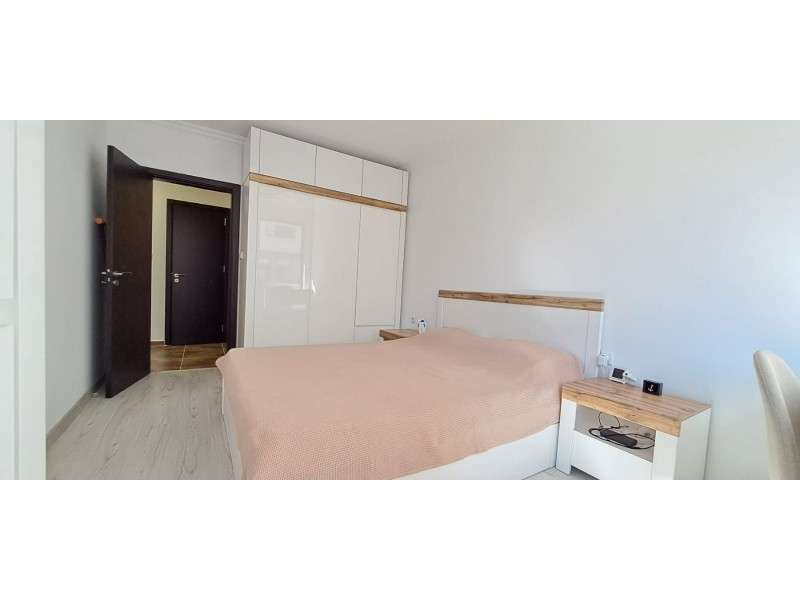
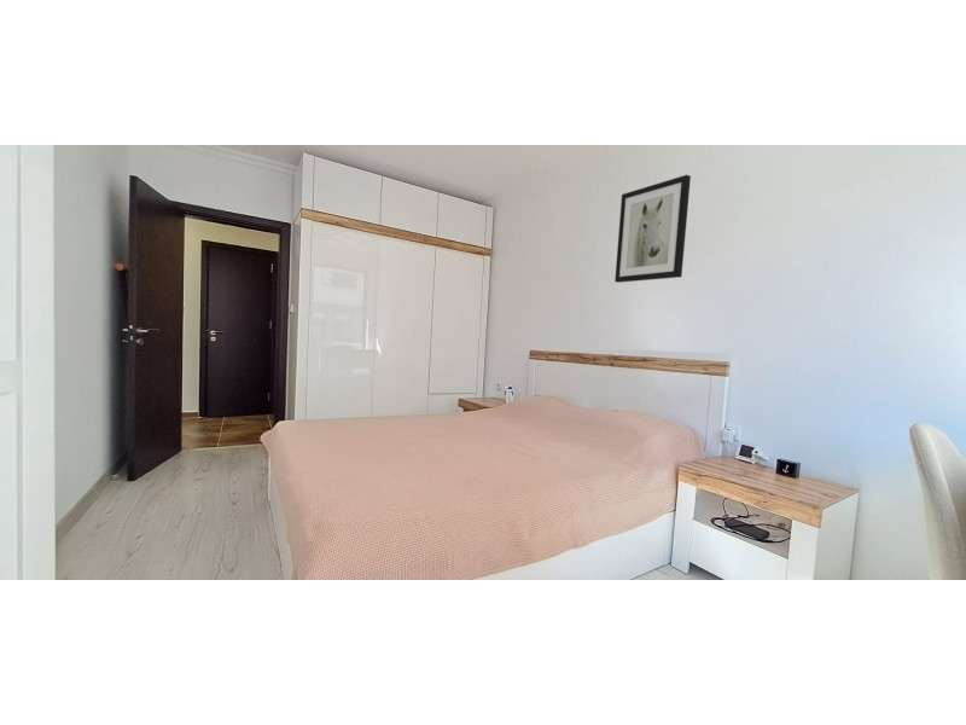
+ wall art (650, 232)
